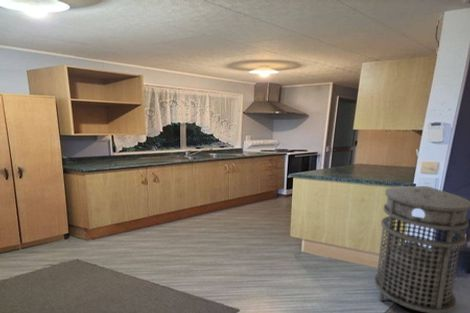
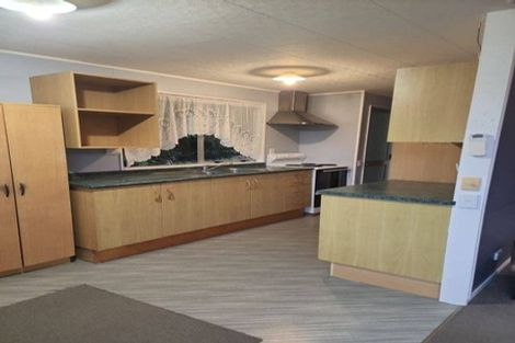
- trash can (419, 243)
